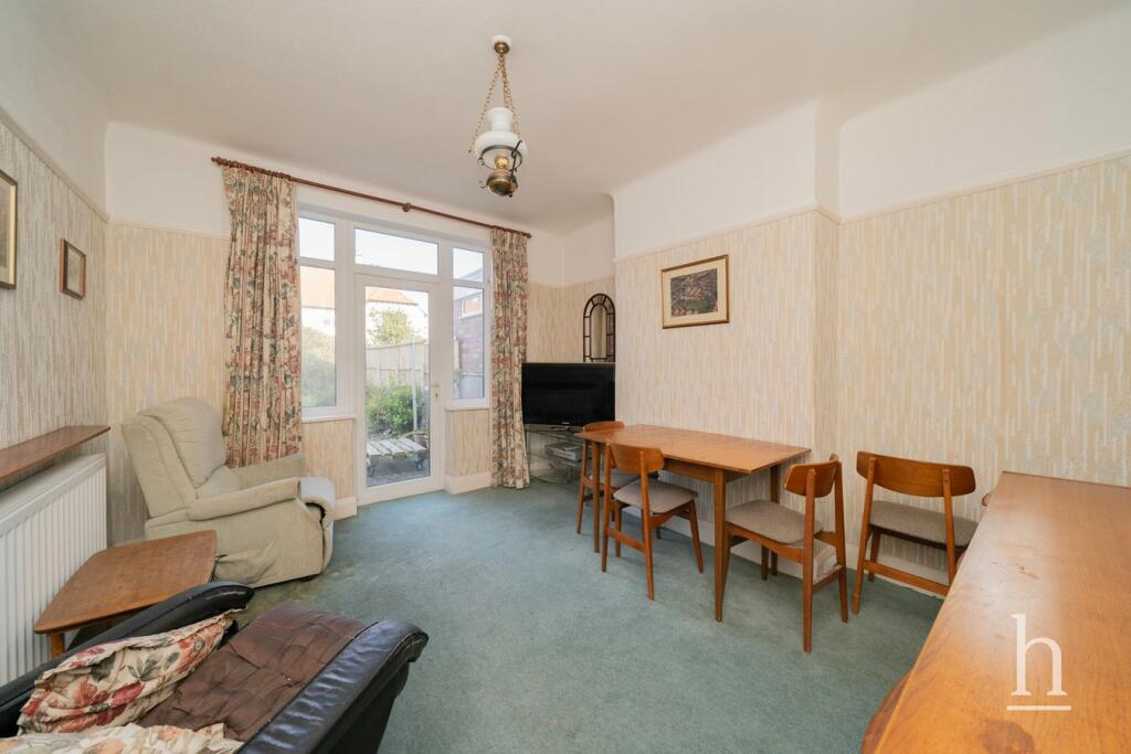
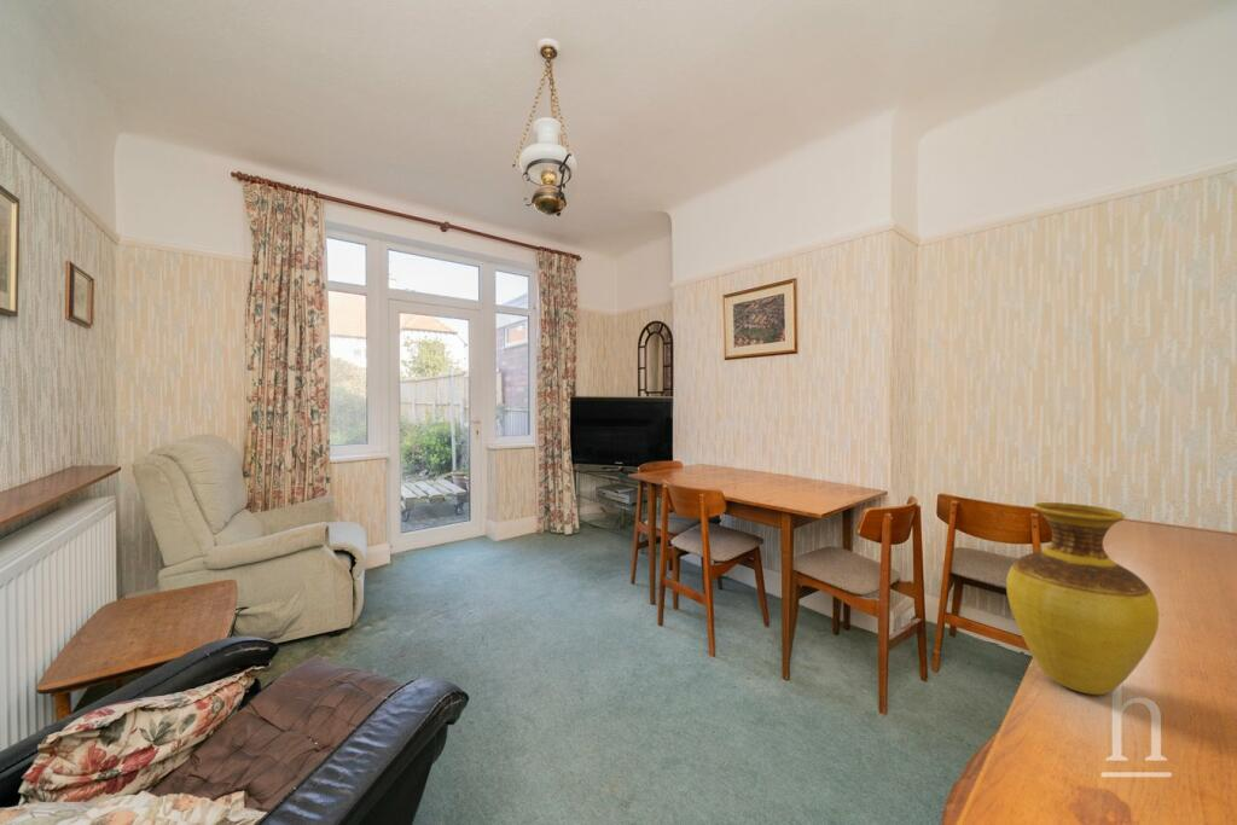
+ vase (1076, 595)
